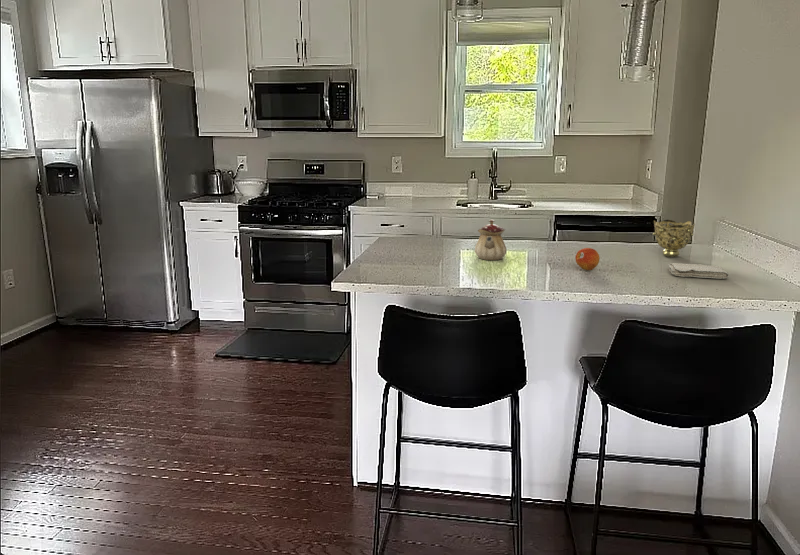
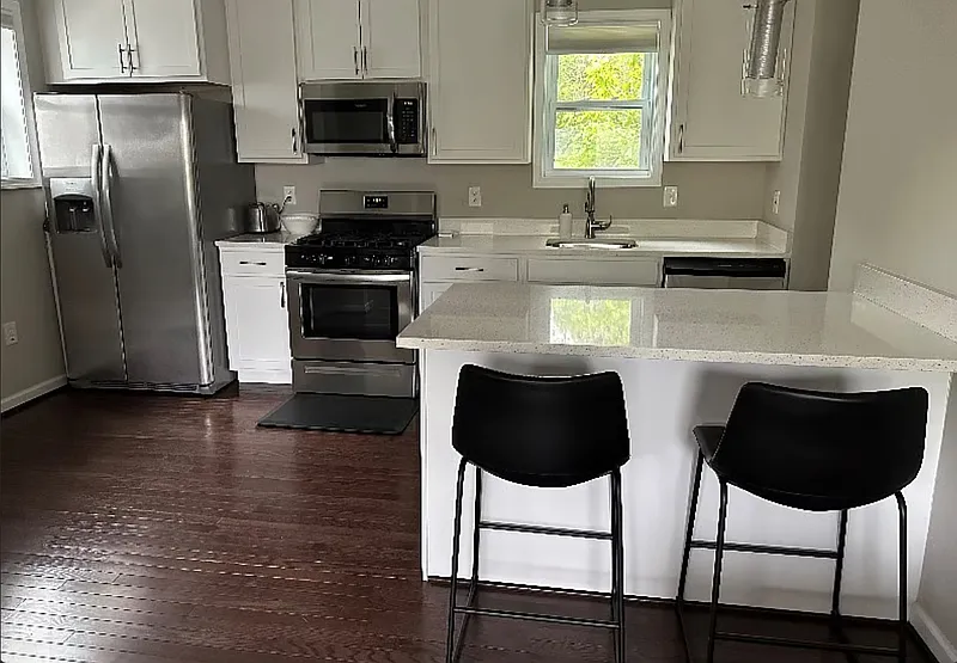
- washcloth (697, 270)
- fruit (587, 259)
- teapot (491, 238)
- decorative bowl (672, 238)
